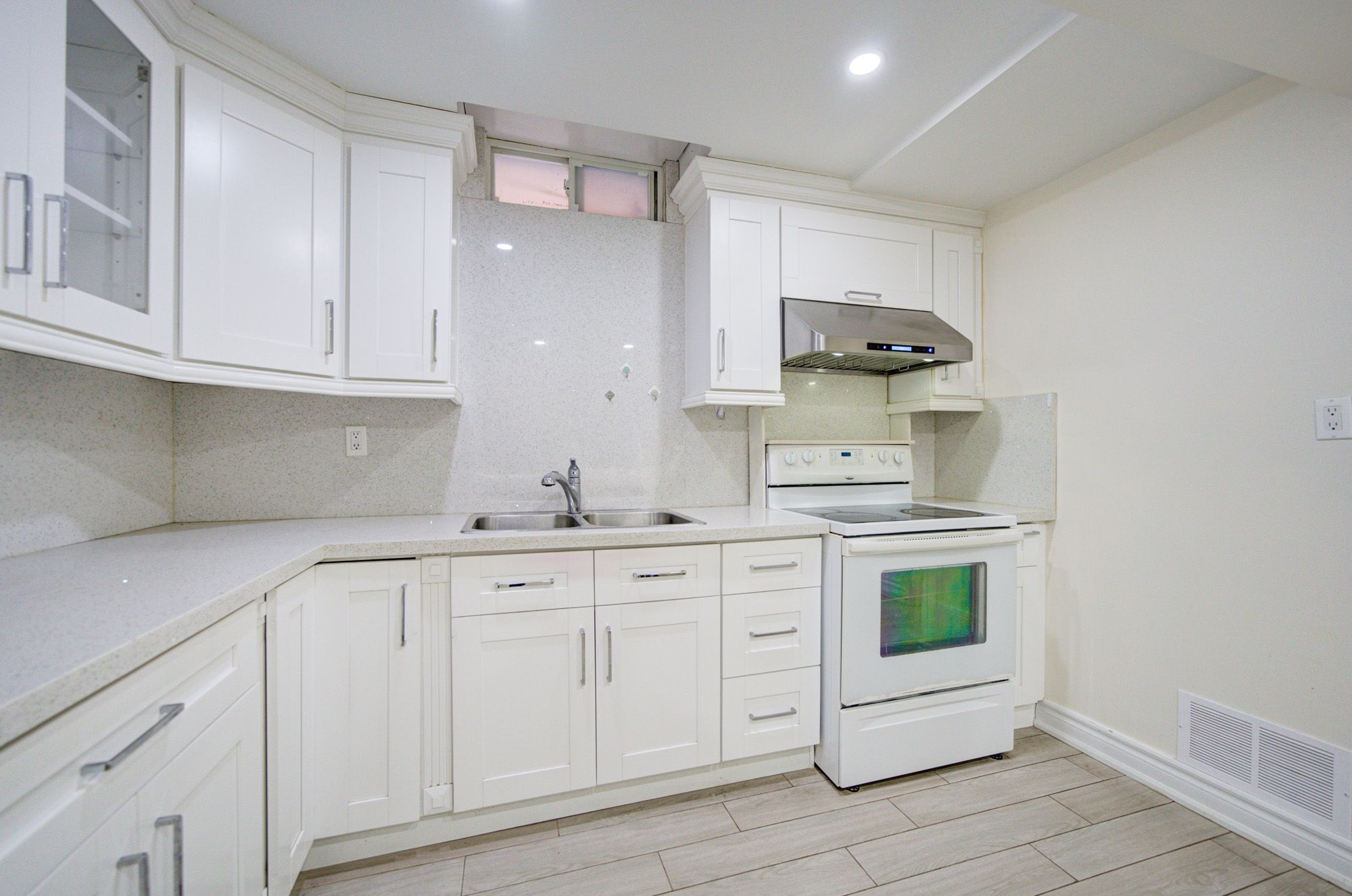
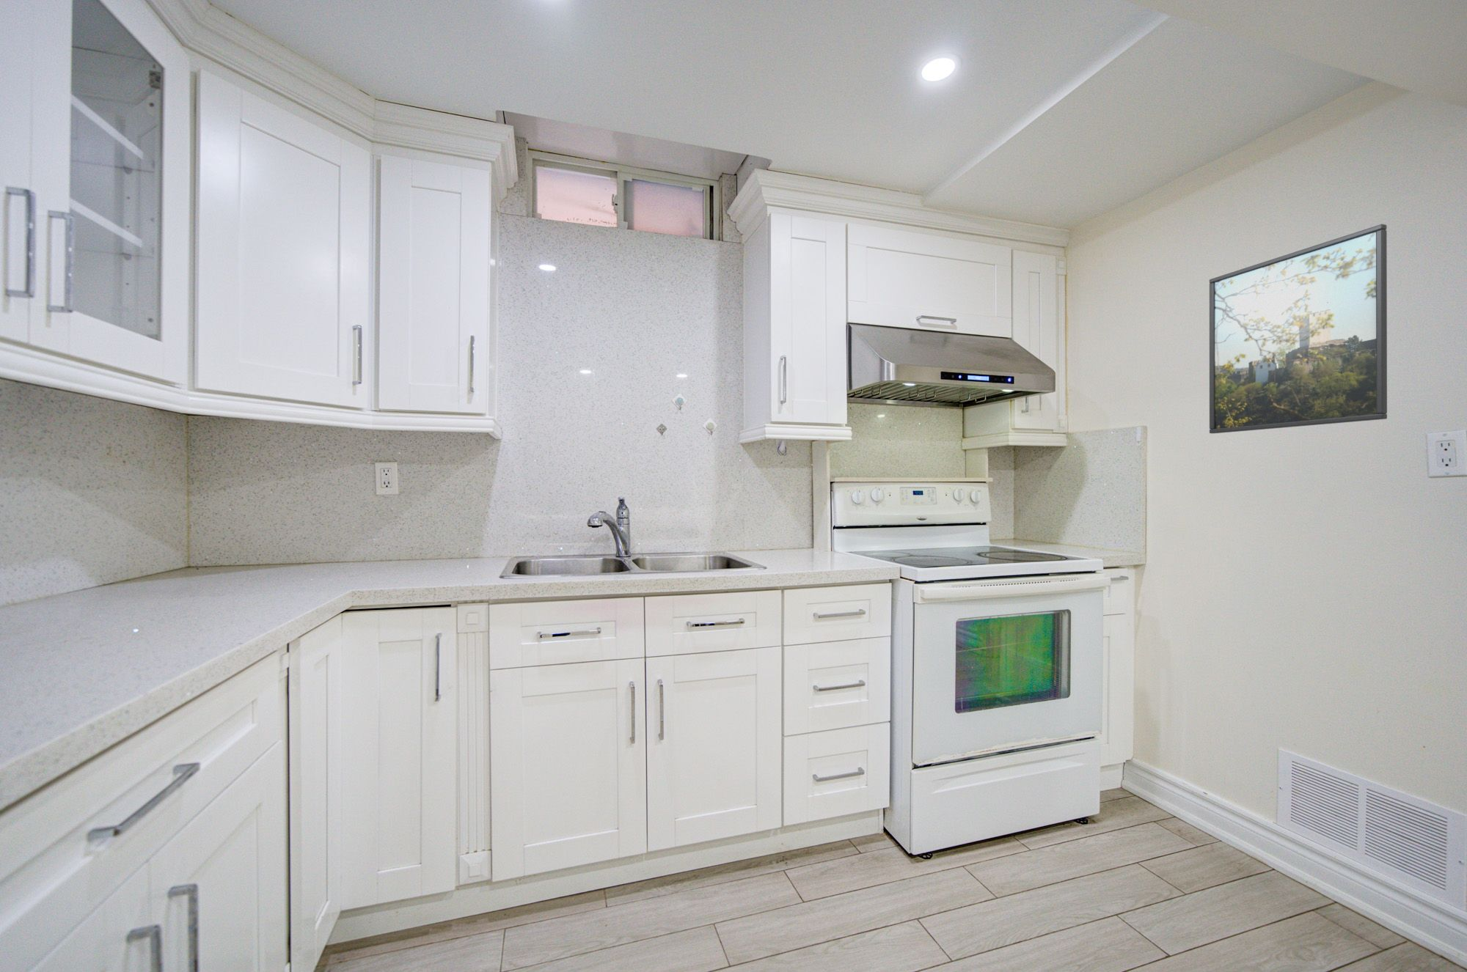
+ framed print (1287, 341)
